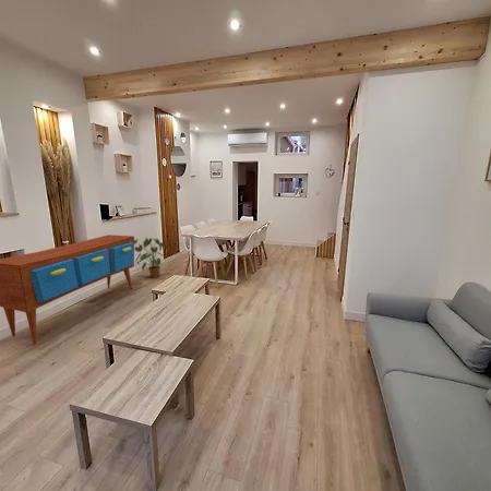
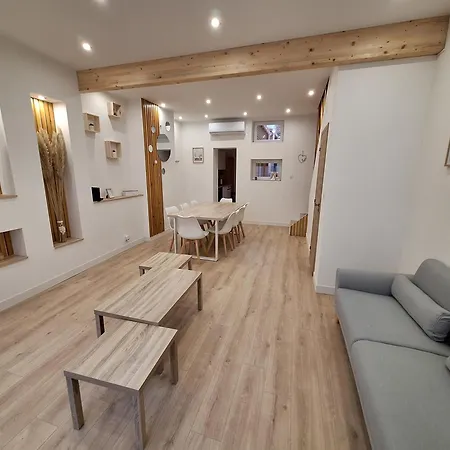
- sideboard (83, 278)
- house plant (151, 255)
